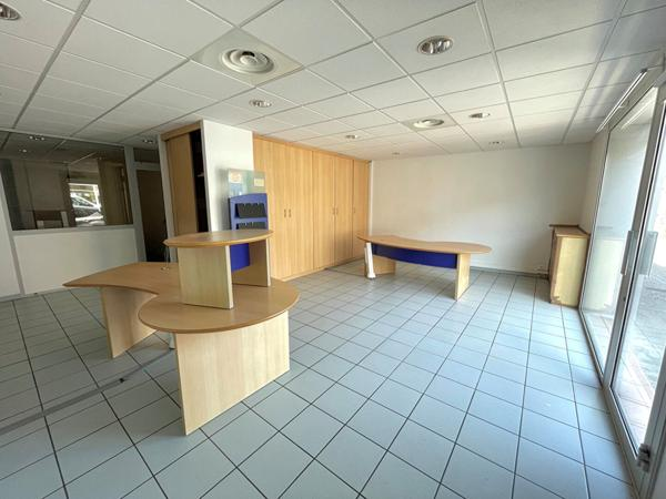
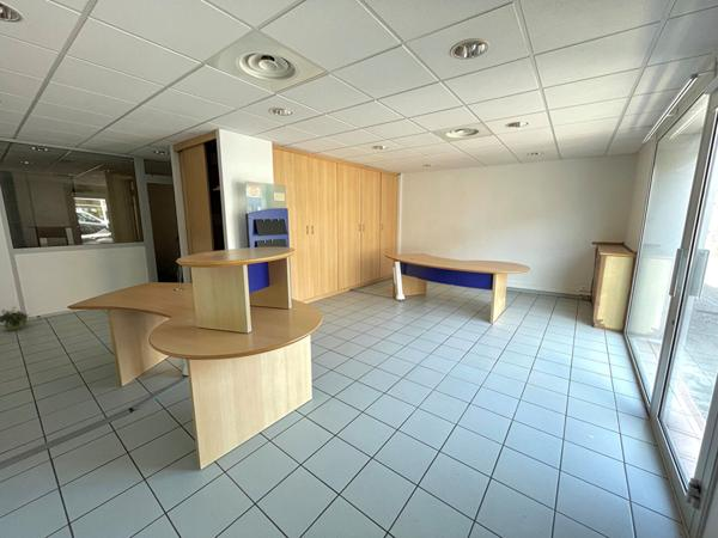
+ potted plant (14, 318)
